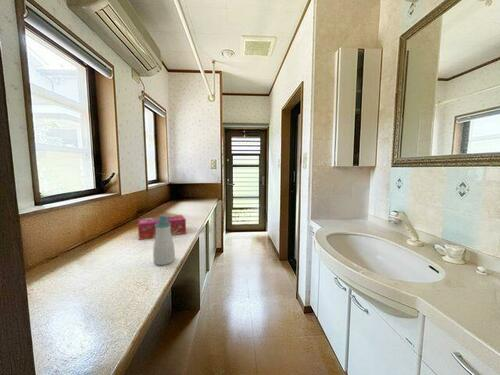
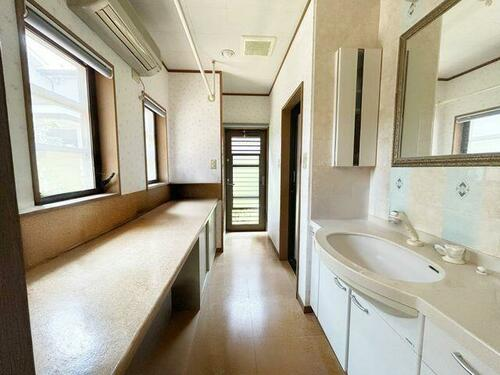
- soap bottle (163, 238)
- tissue box (157, 222)
